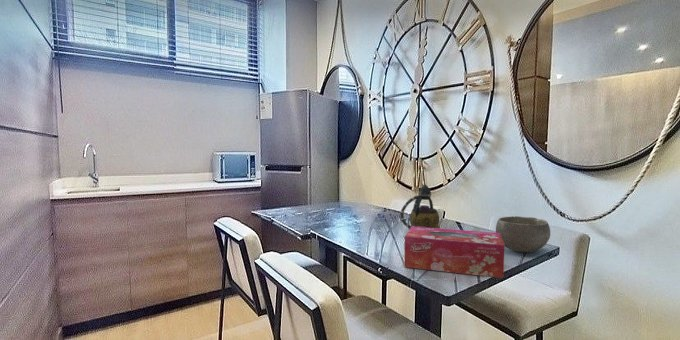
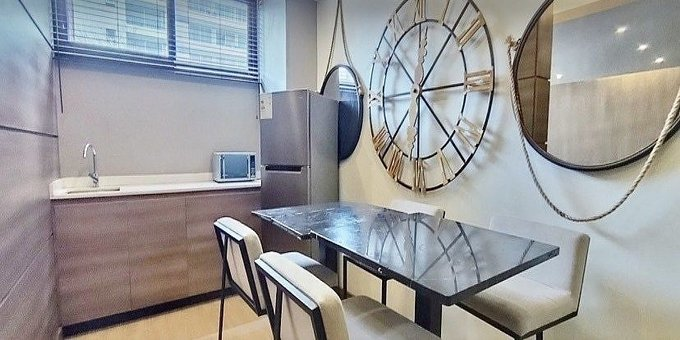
- tissue box (452, 249)
- bowl (522, 235)
- teapot (432, 213)
